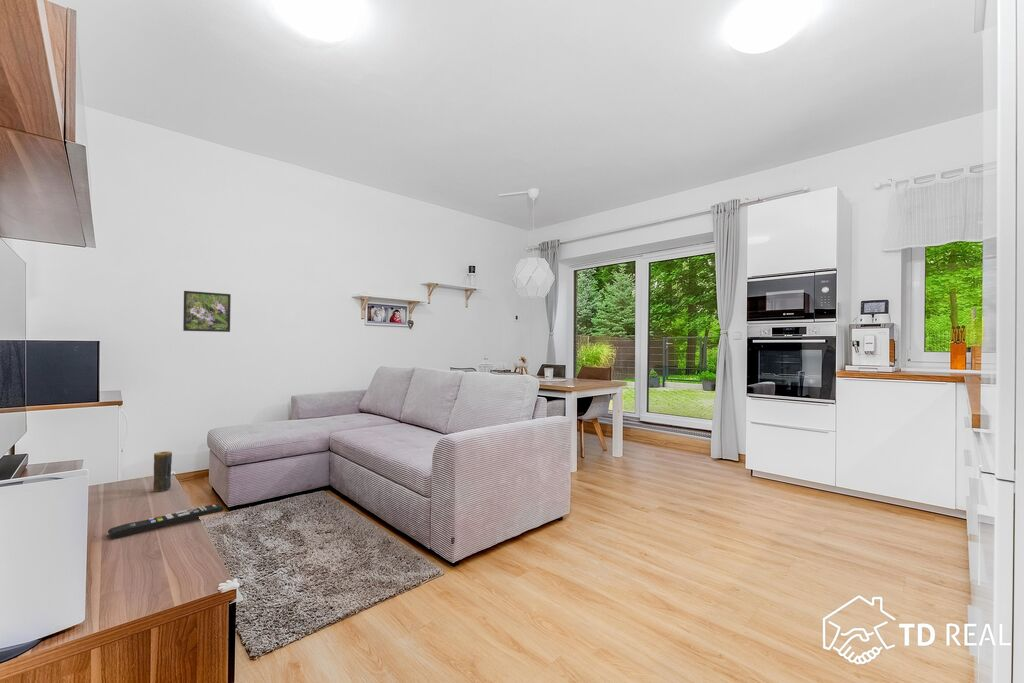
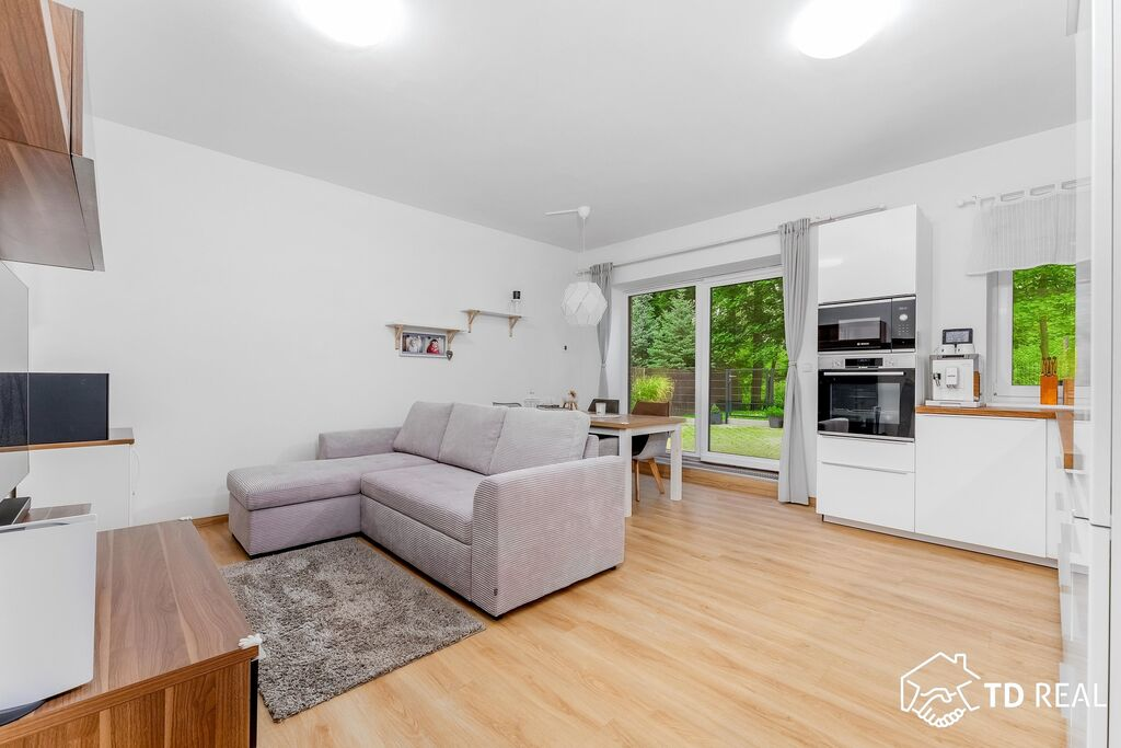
- remote control (169, 519)
- candle (162, 470)
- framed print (207, 311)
